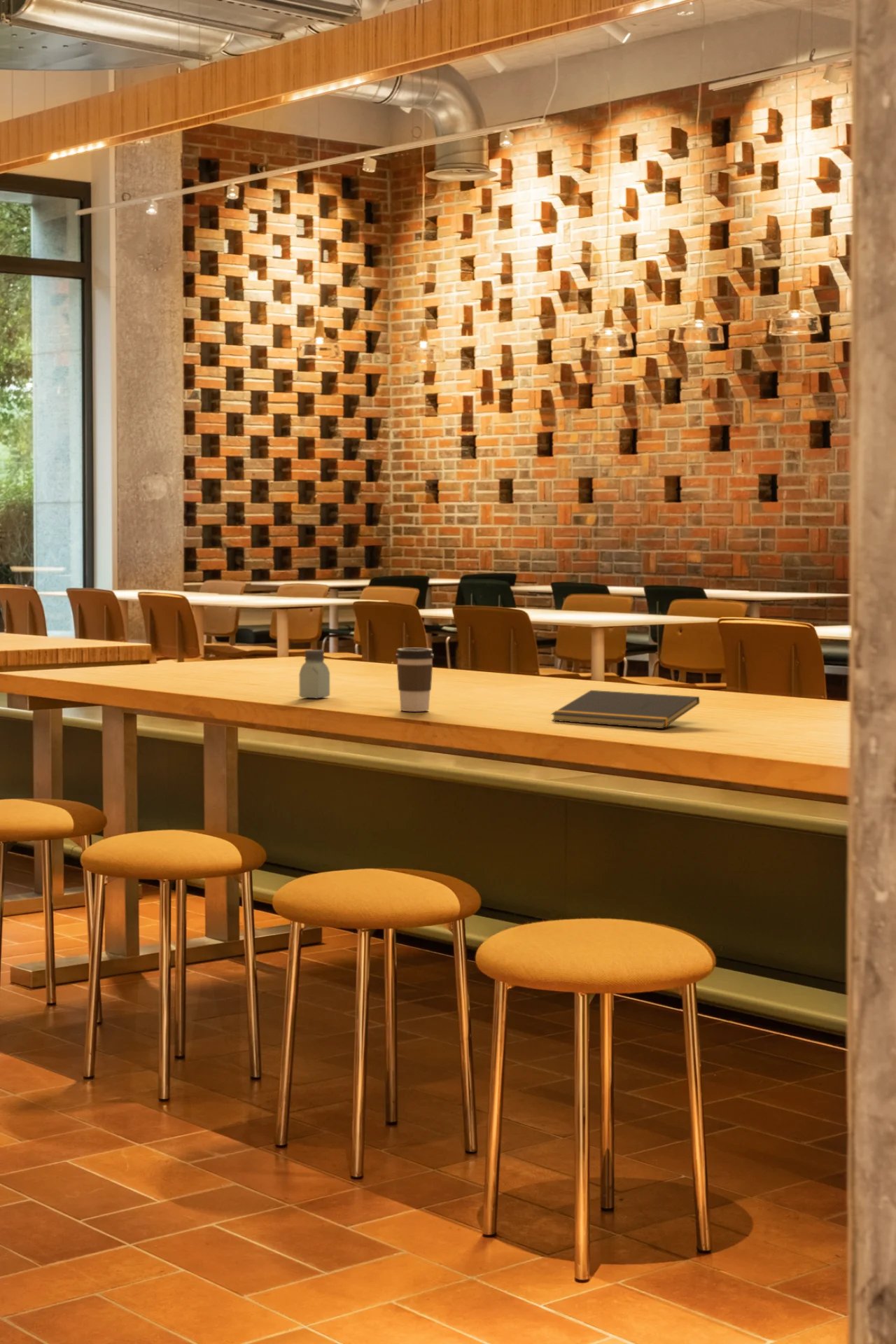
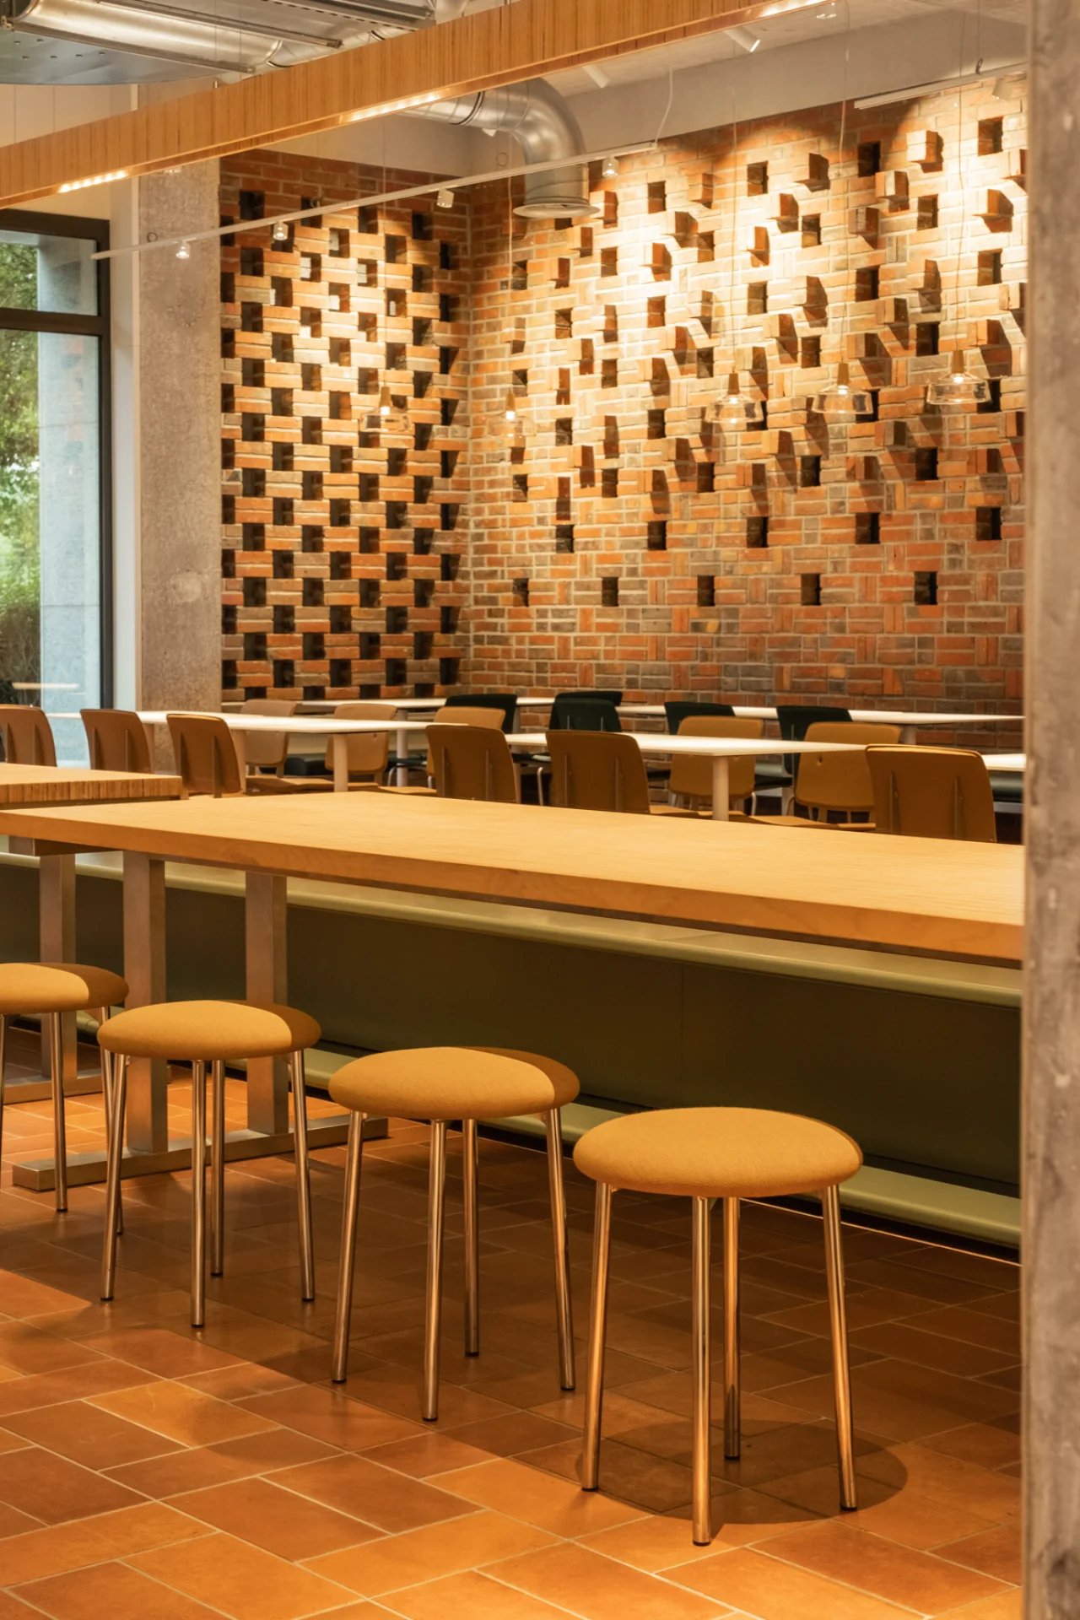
- coffee cup (414, 679)
- notepad (625, 708)
- saltshaker (314, 673)
